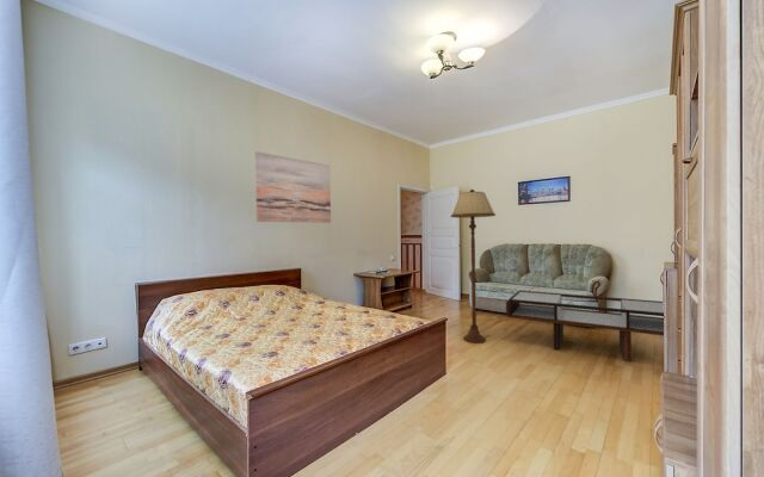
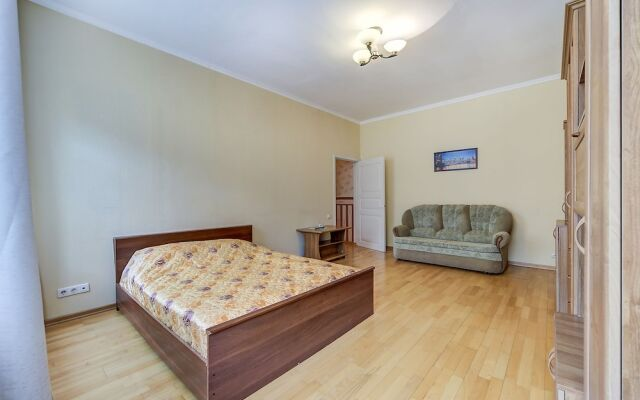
- floor lamp (473, 265)
- wall art (296, 191)
- coffee table (590, 323)
